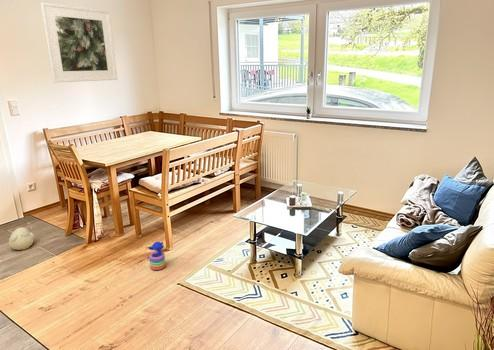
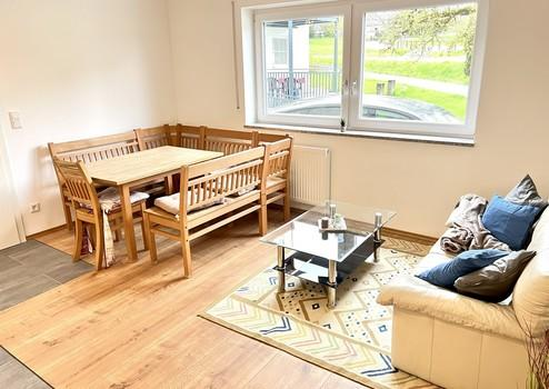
- plush toy (21, 235)
- stacking toy (157, 254)
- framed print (82, 45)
